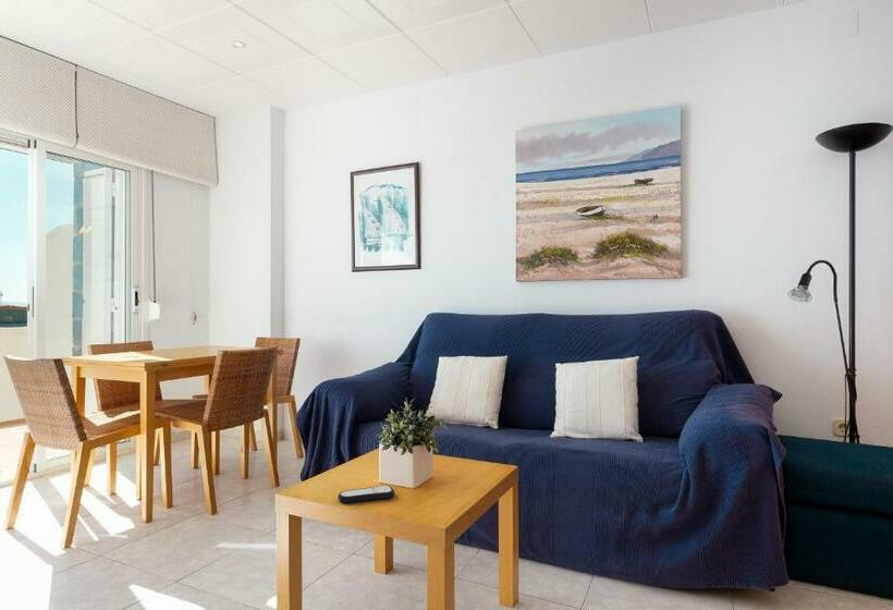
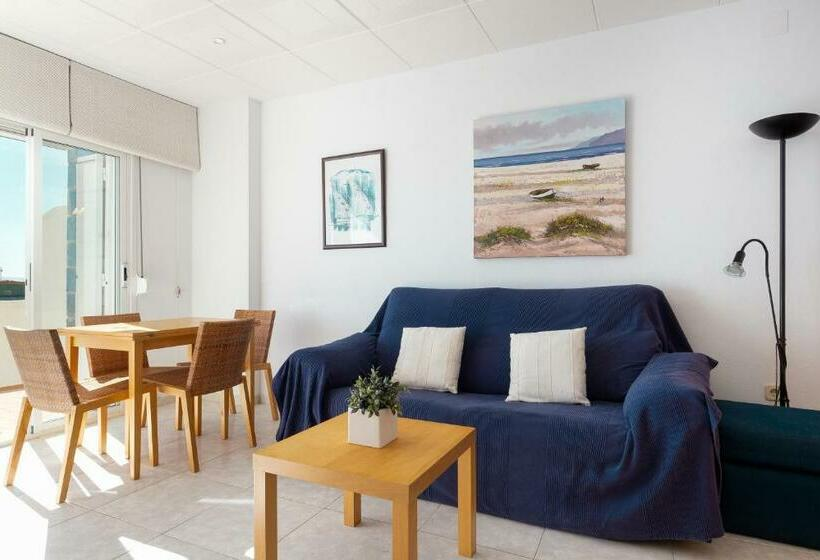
- remote control (366, 493)
